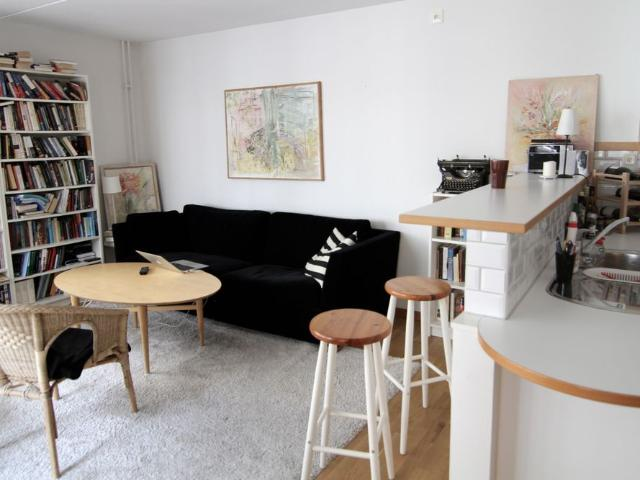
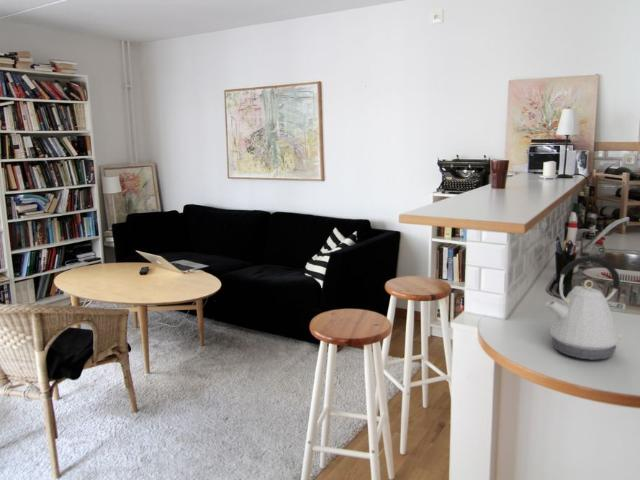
+ kettle (583, 304)
